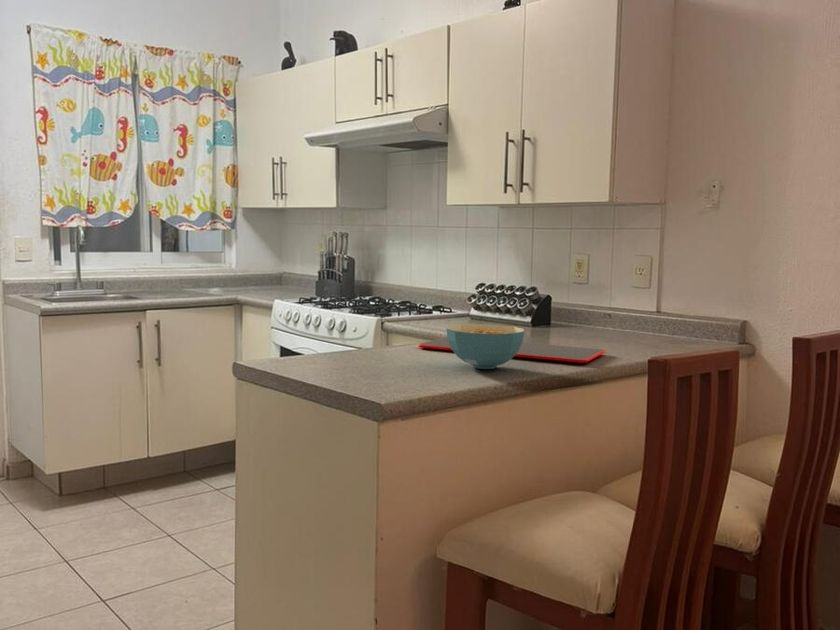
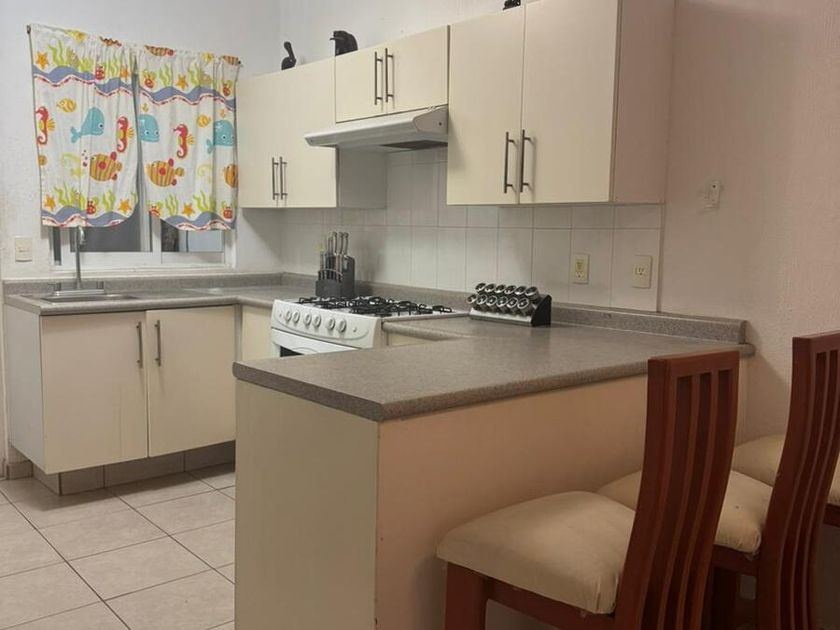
- cutting board (516, 353)
- cereal bowl (485, 347)
